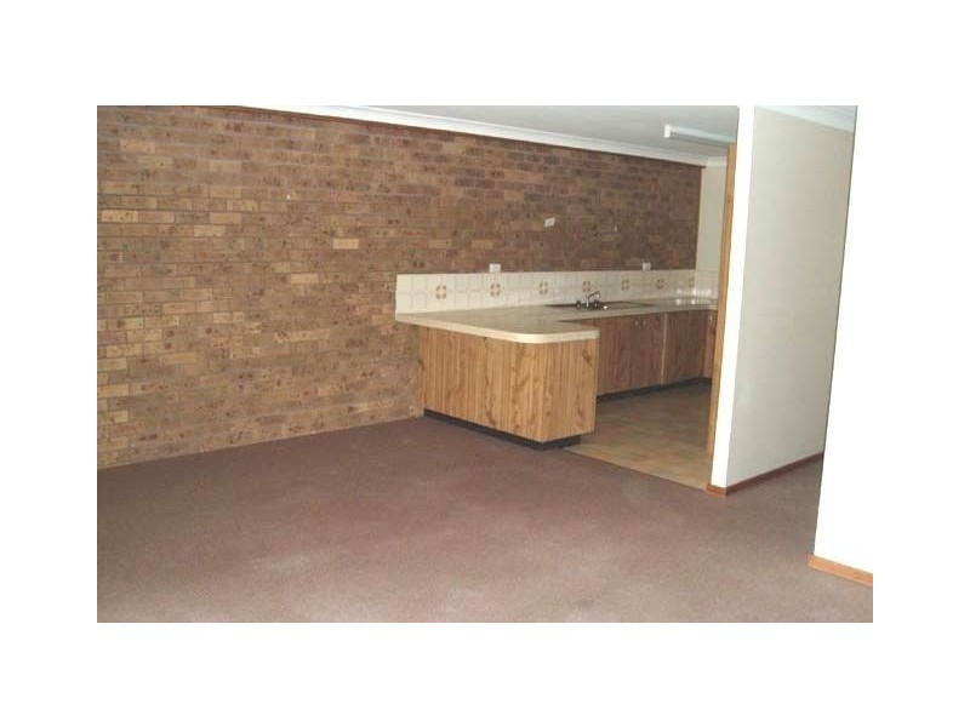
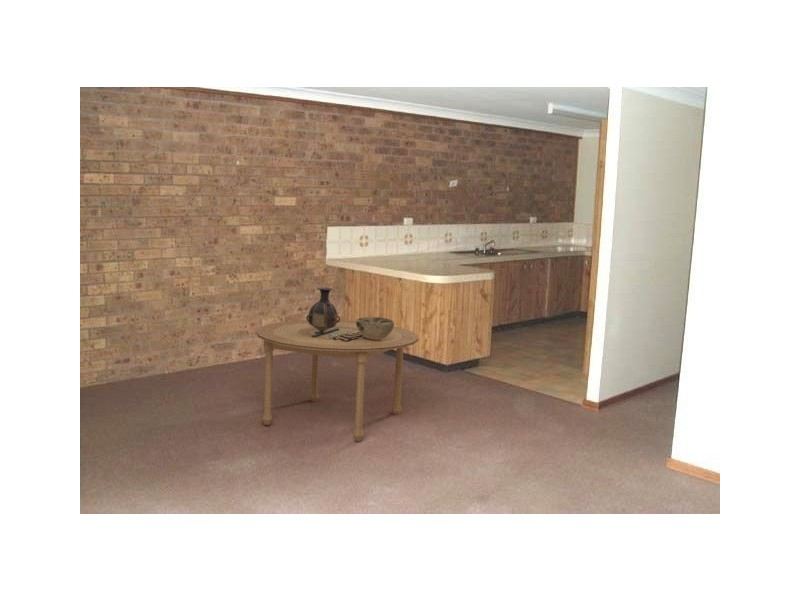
+ decorative bowl (374, 330)
+ dining table (338, 357)
+ vase (323, 311)
